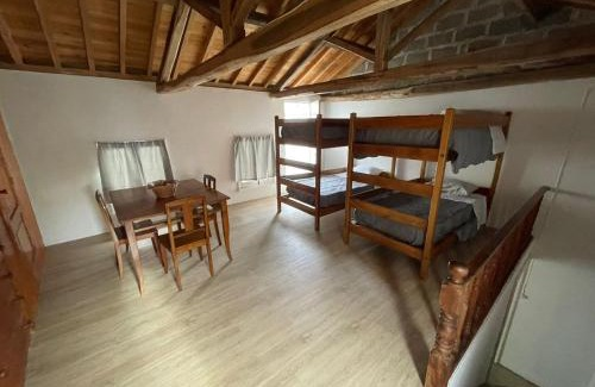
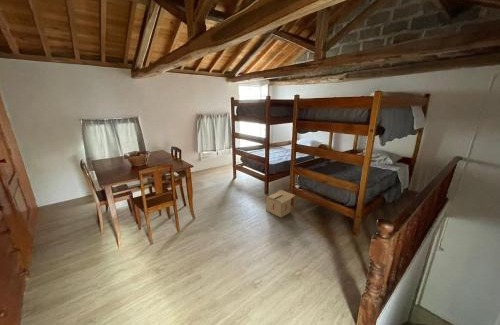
+ cardboard box (278, 202)
